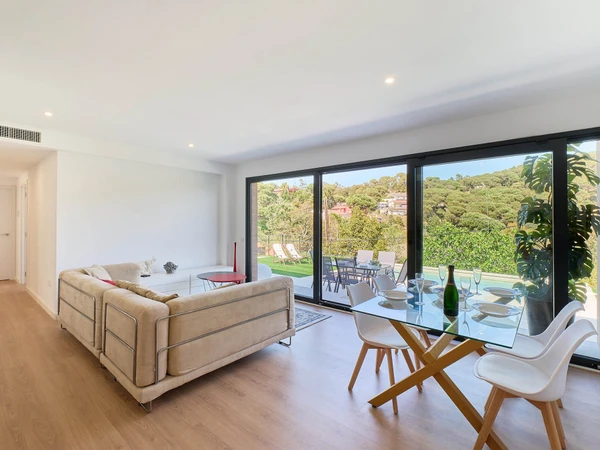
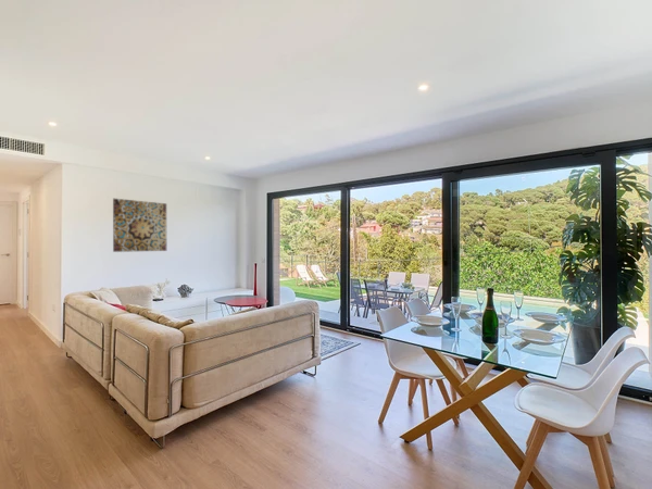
+ wall art (141, 226)
